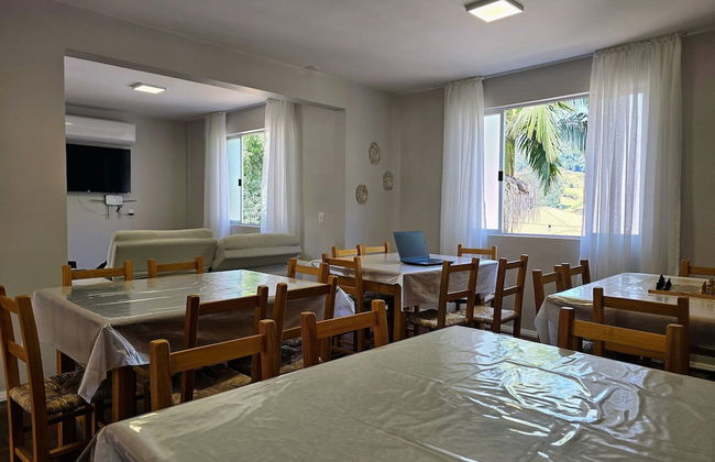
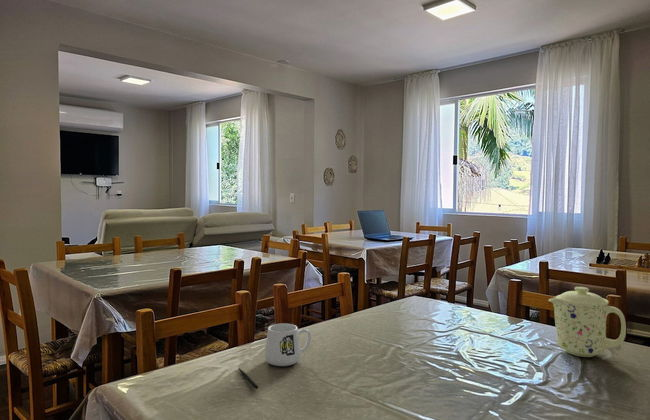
+ pen (247, 376)
+ mug (288, 343)
+ mug (585, 321)
